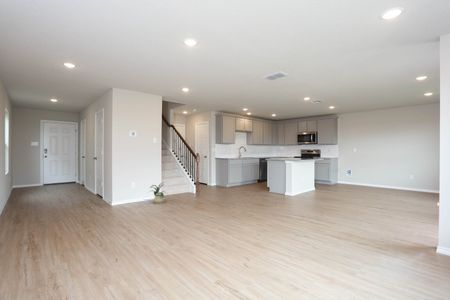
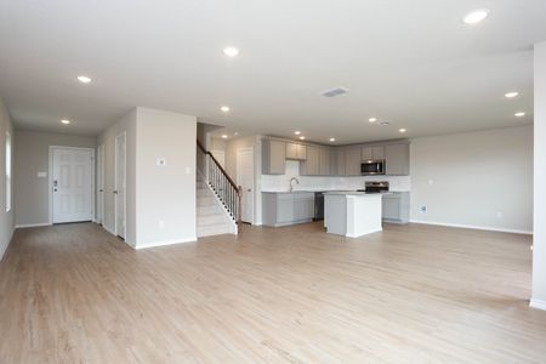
- house plant (157, 192)
